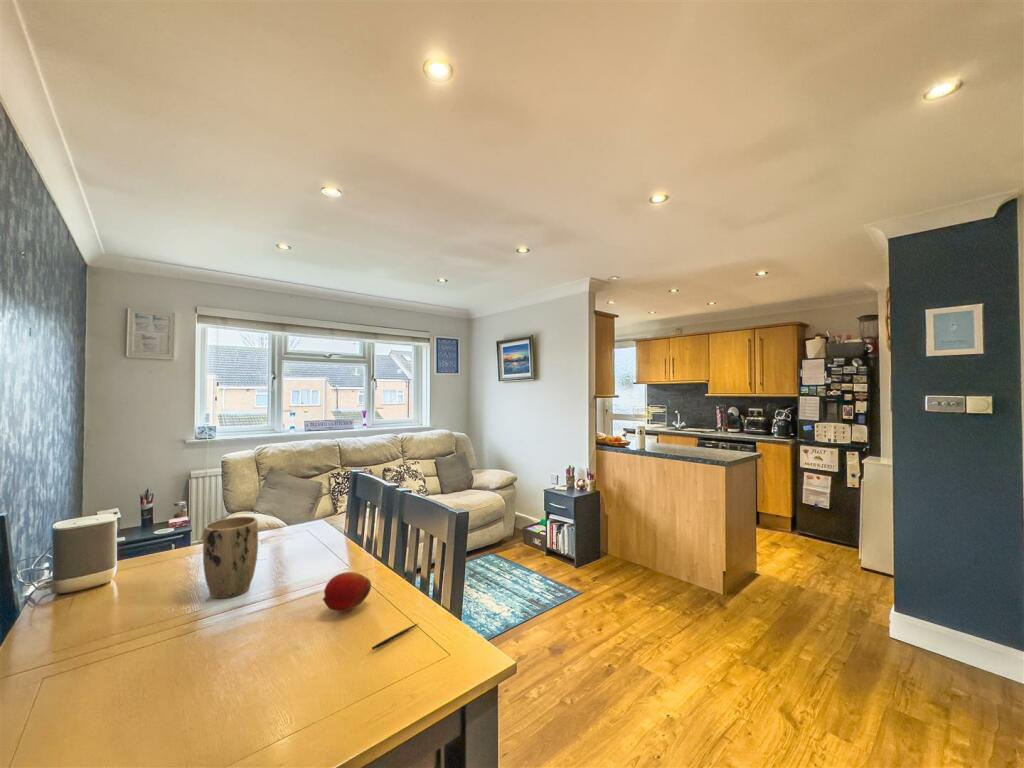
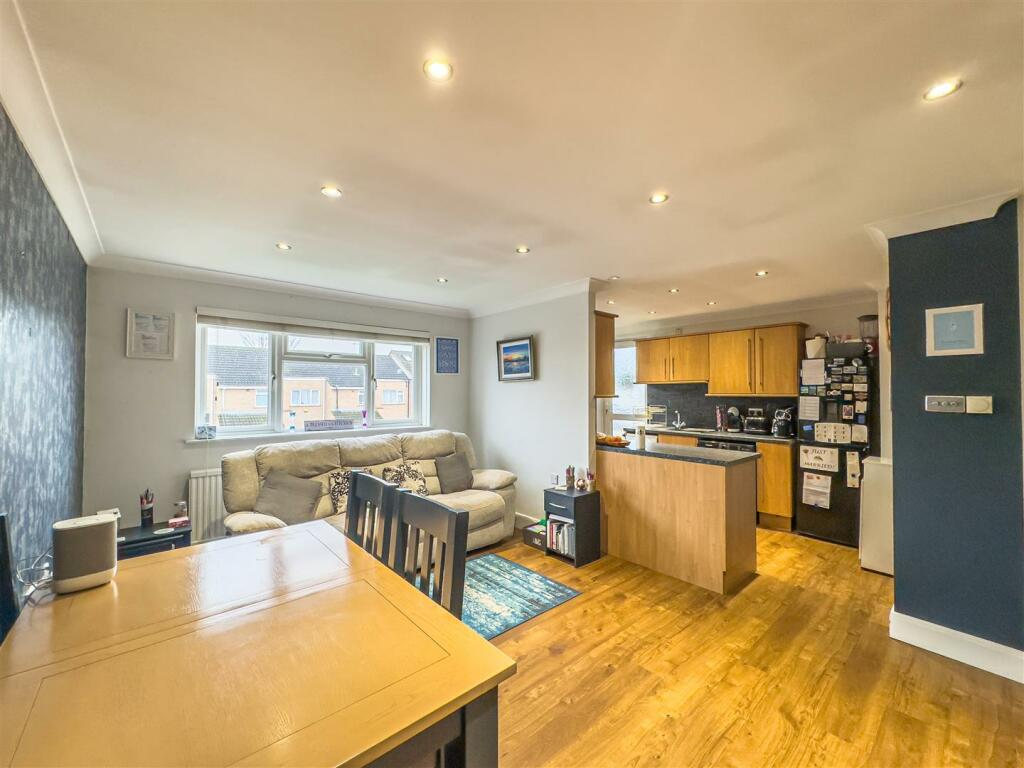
- plant pot (231, 556)
- fruit (347, 590)
- pen (397, 634)
